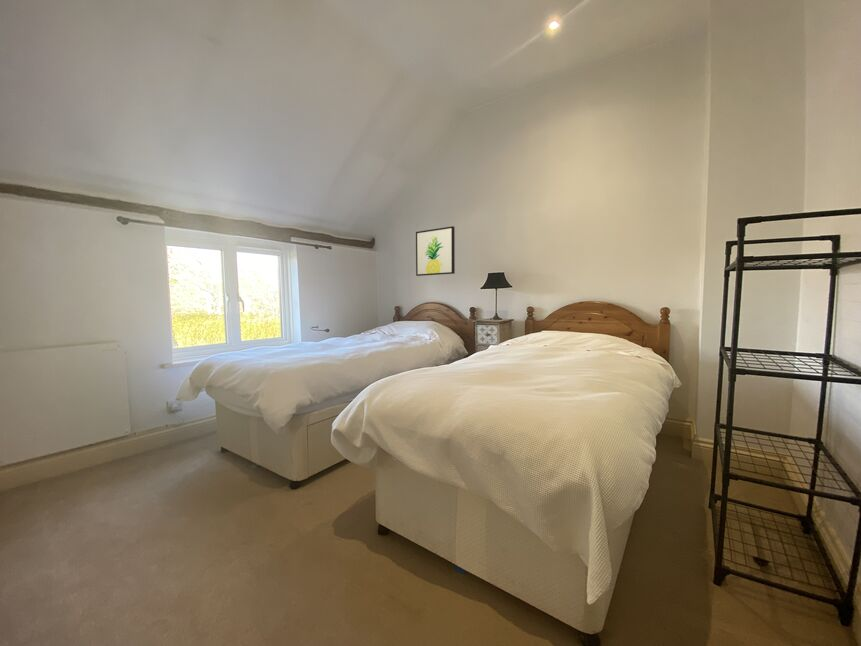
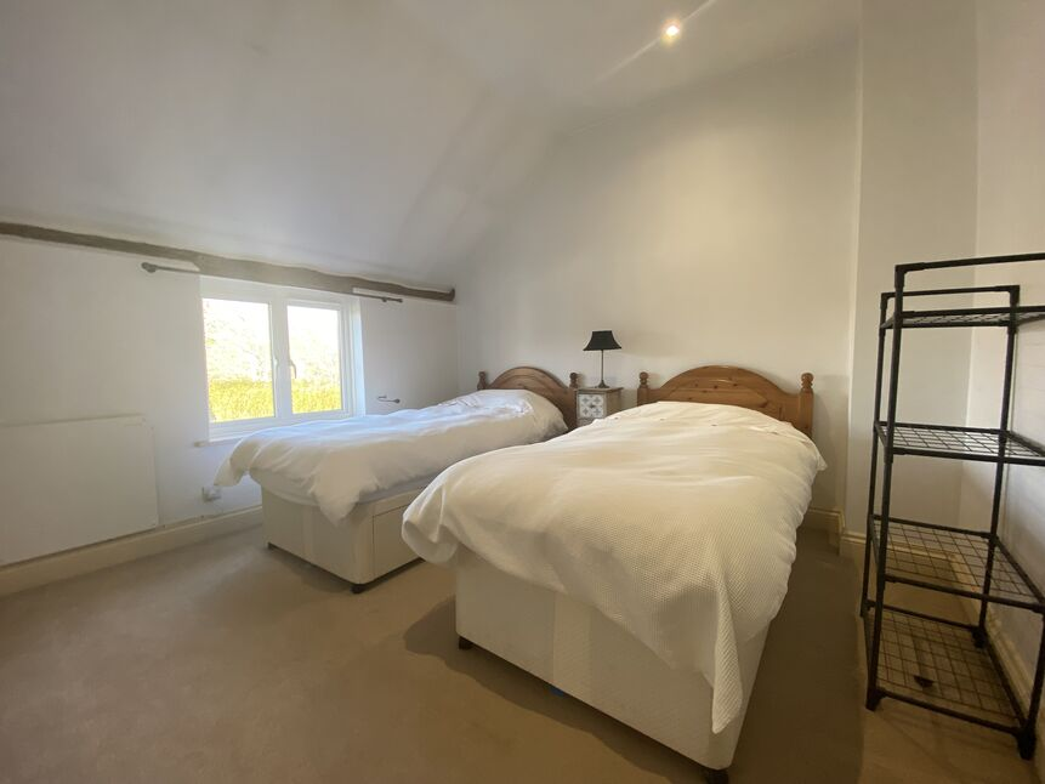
- wall art (434, 252)
